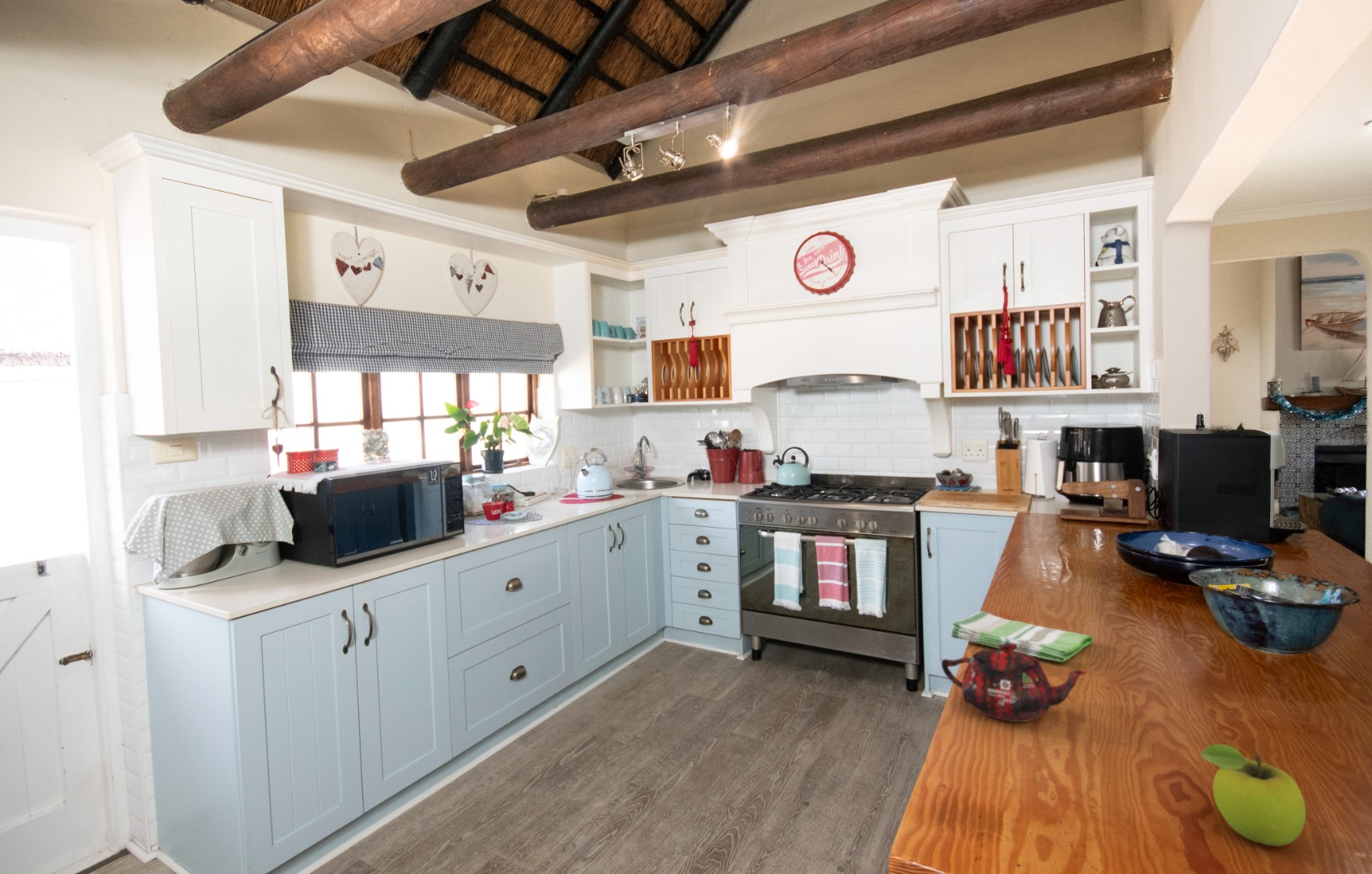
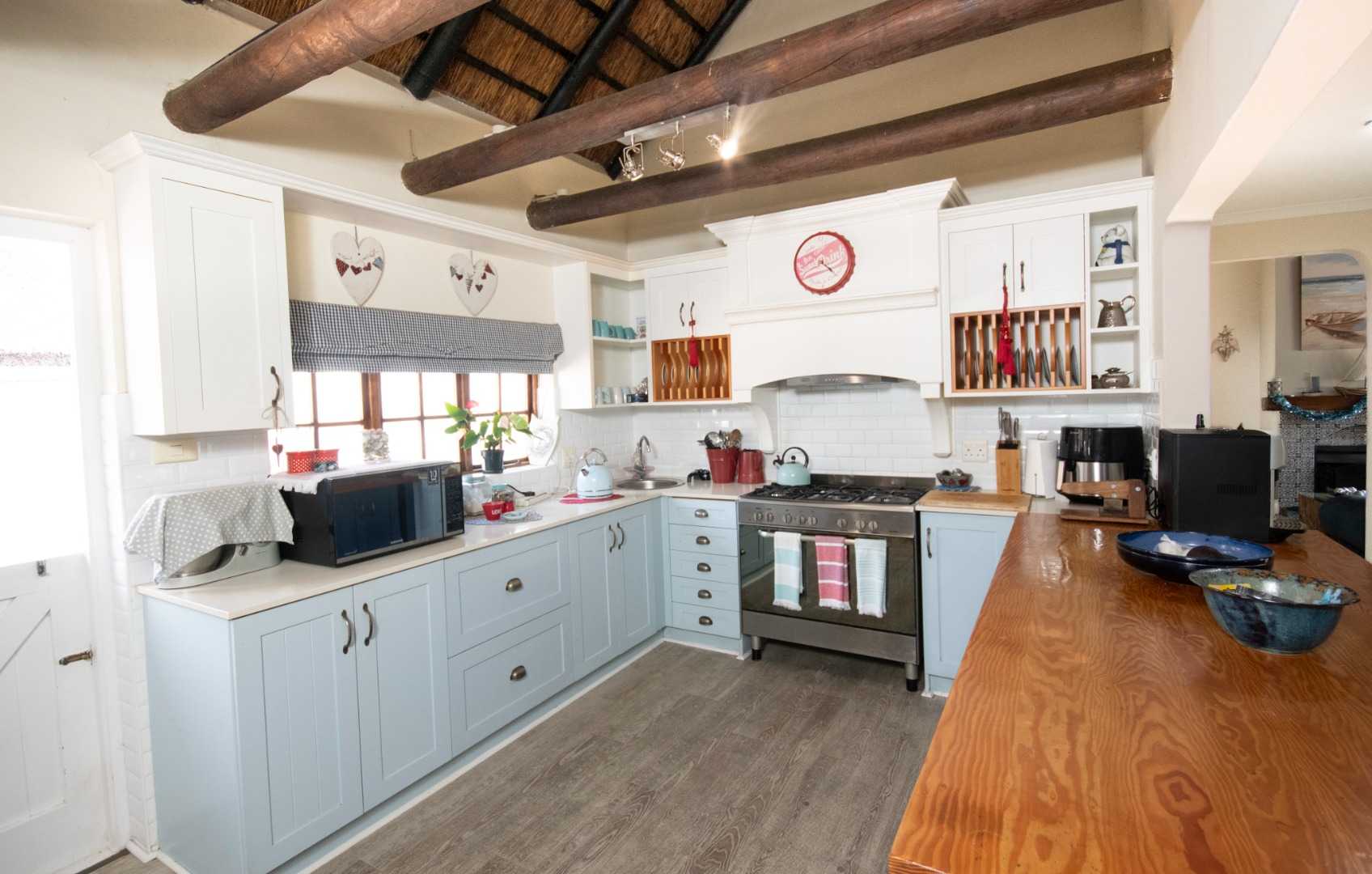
- fruit (1251, 792)
- teapot (1010, 676)
- dish towel (1019, 632)
